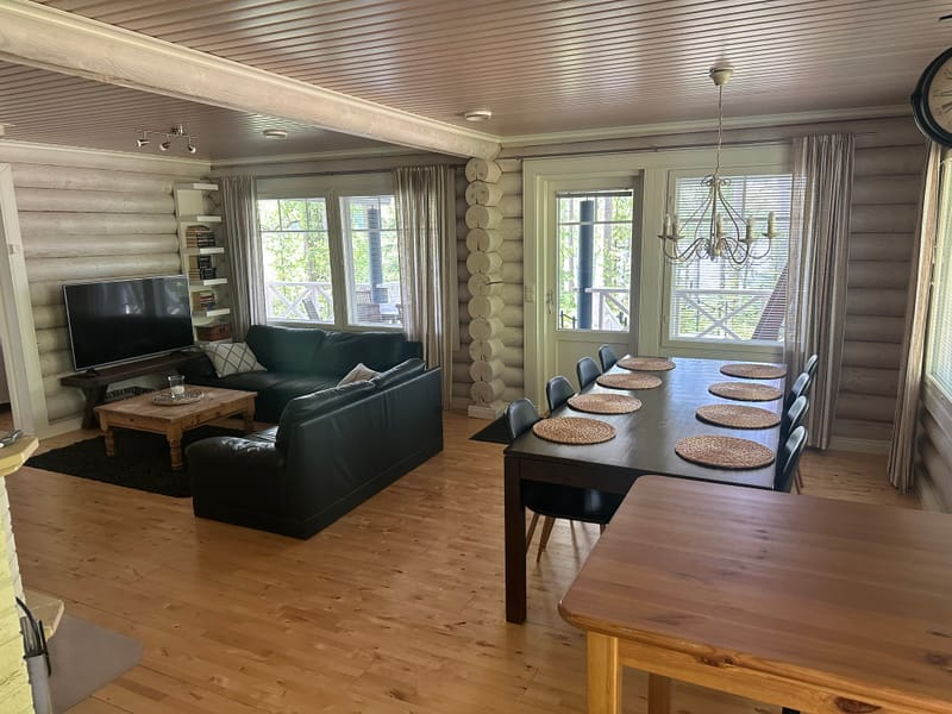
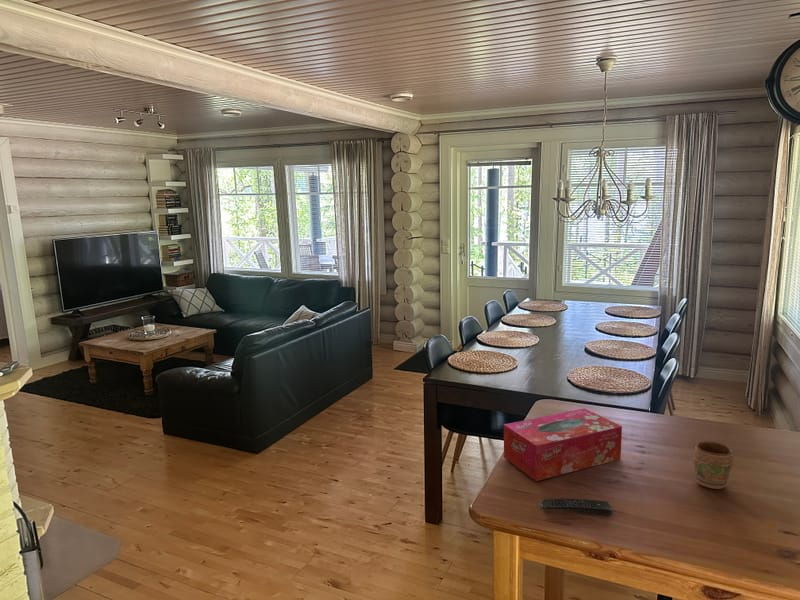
+ remote control (574, 506)
+ tissue box (561, 441)
+ mug (712, 464)
